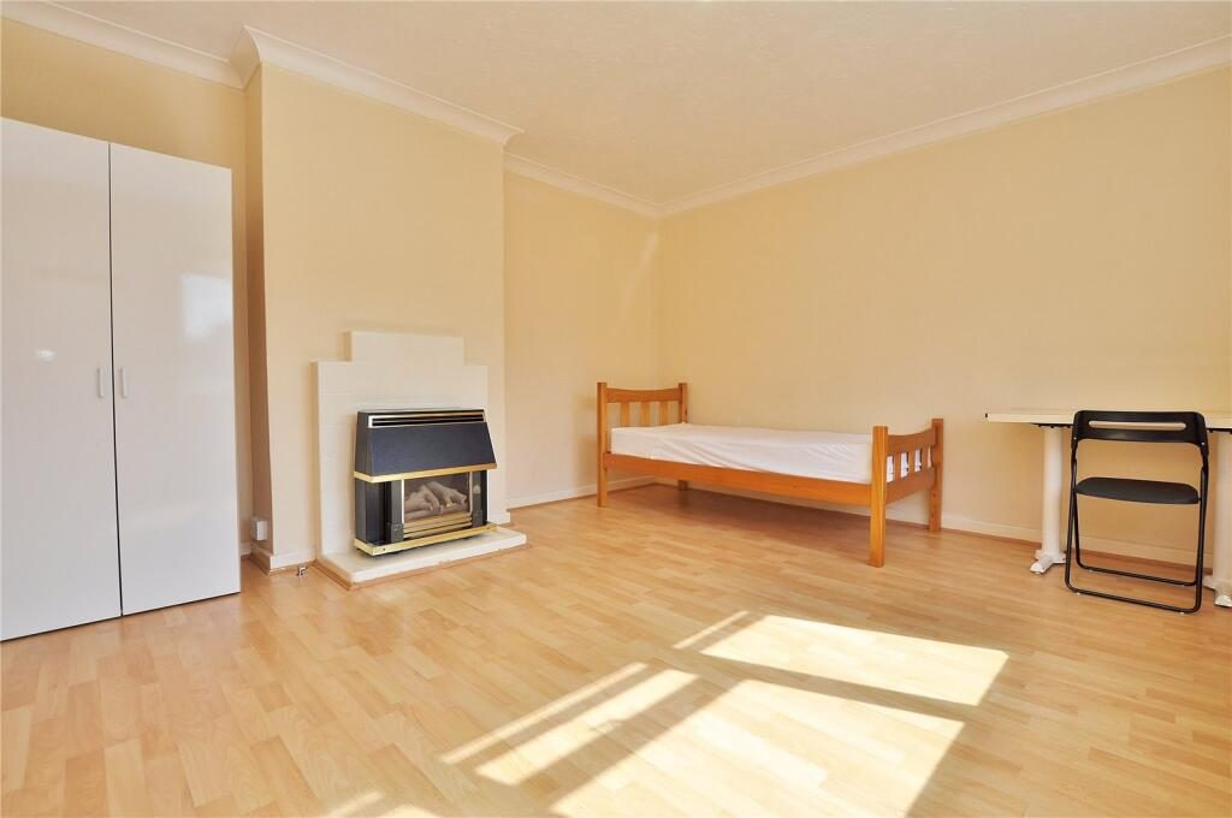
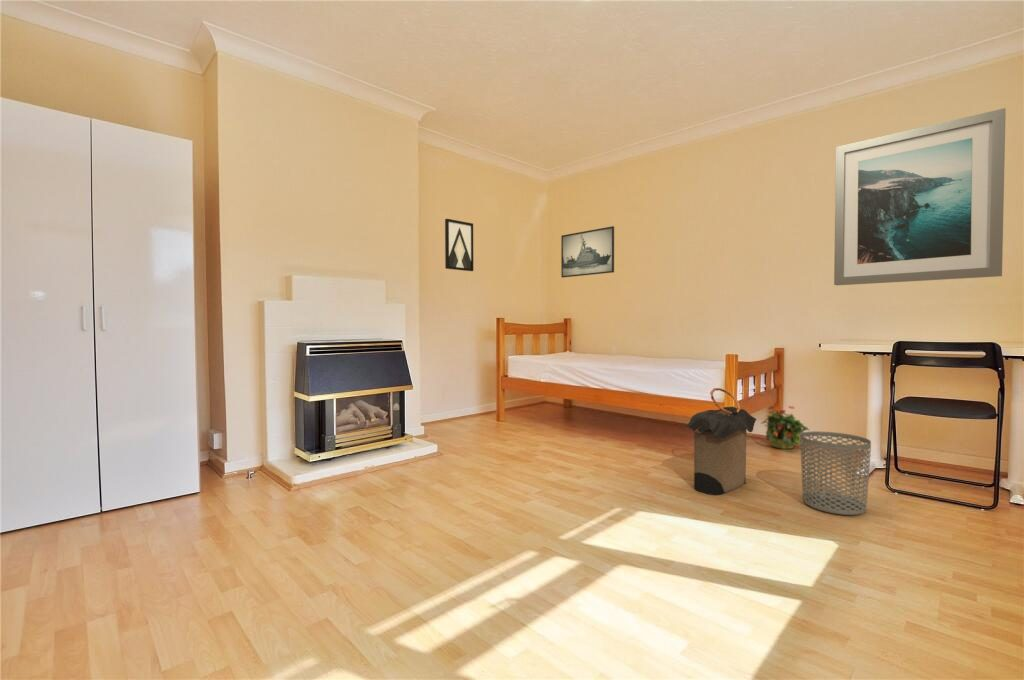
+ waste bin (833, 471)
+ laundry hamper (721, 438)
+ wall art (912, 206)
+ wall art (459, 245)
+ potted plant (786, 427)
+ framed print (586, 253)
